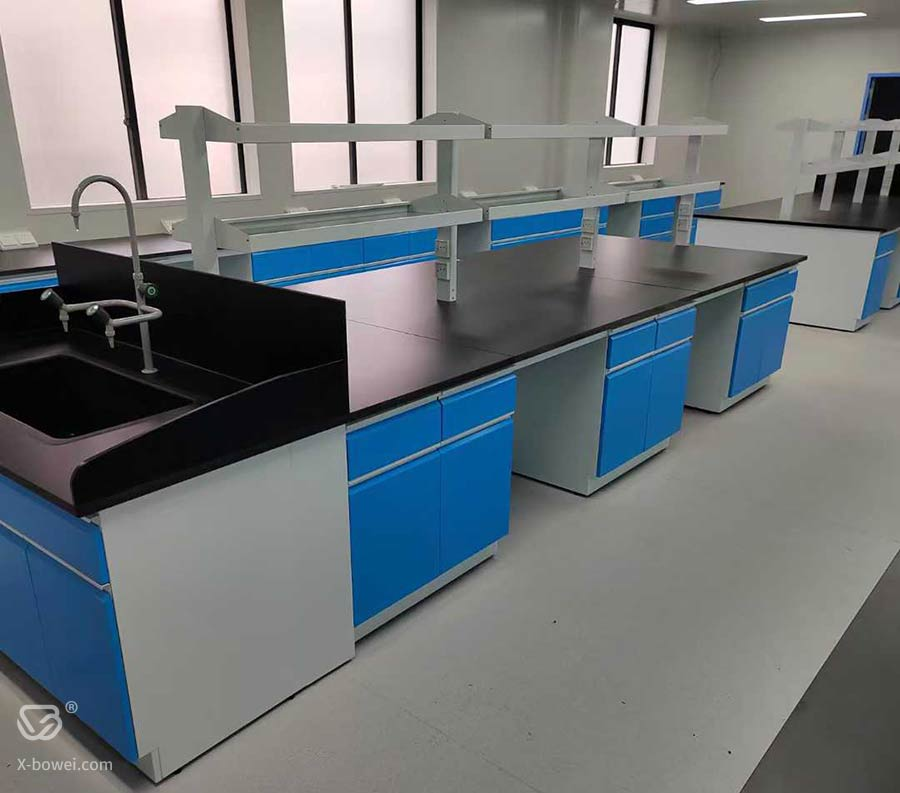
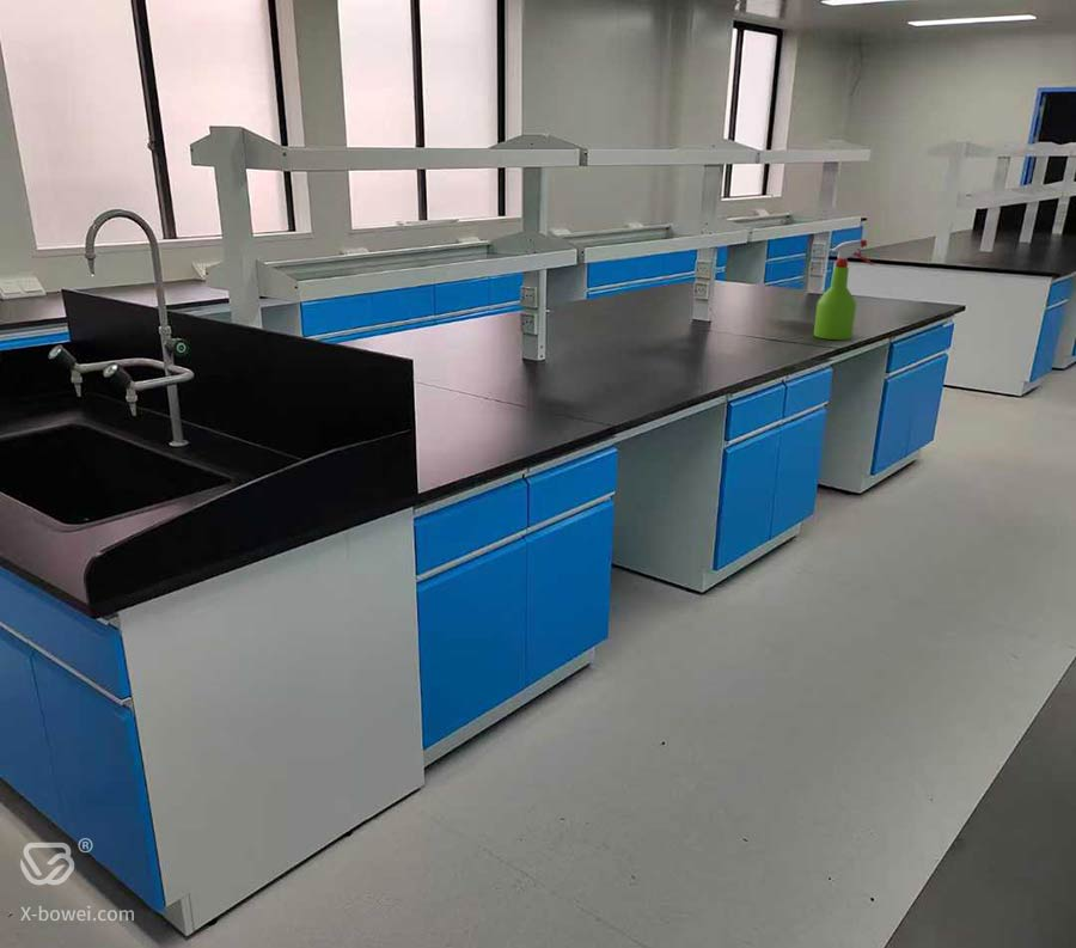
+ spray bottle (844, 288)
